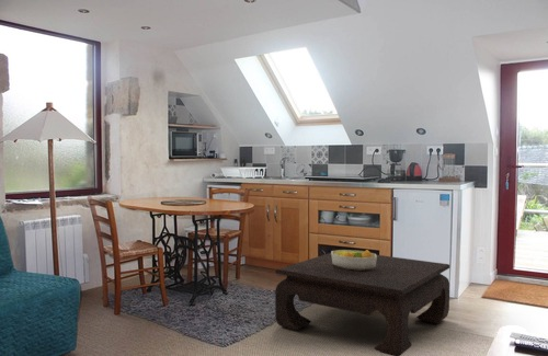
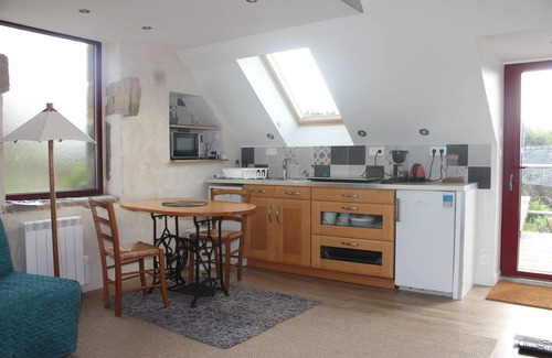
- coffee table (364, 295)
- fruit bowl (353, 256)
